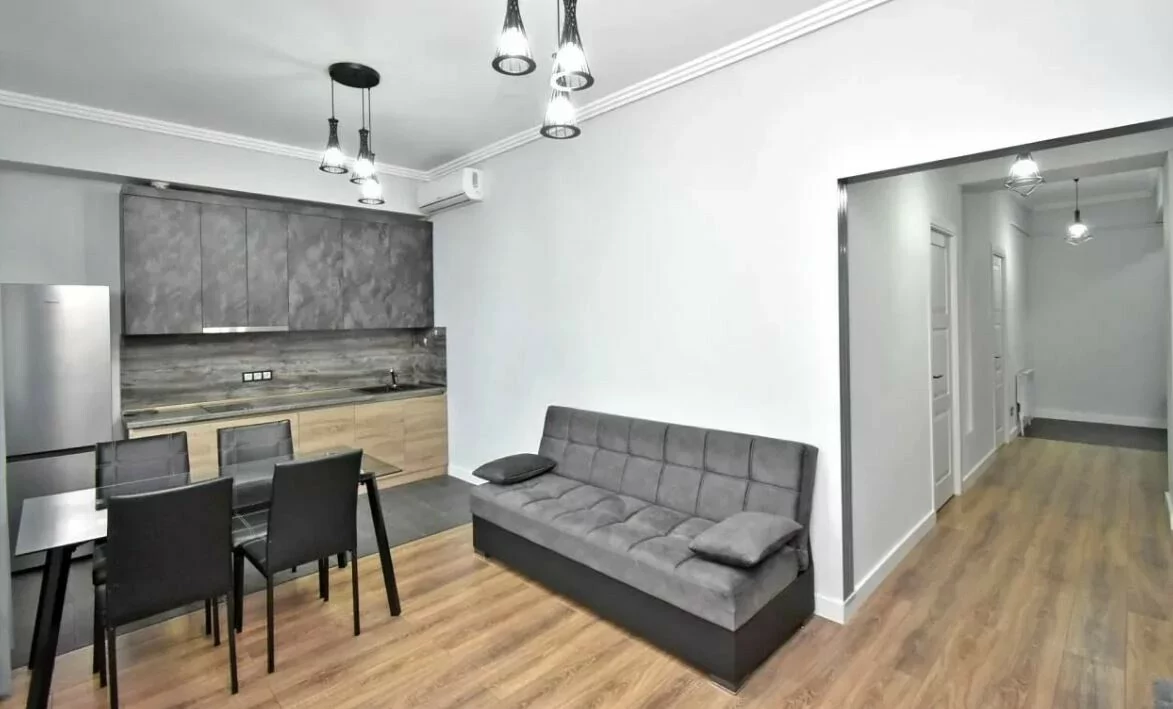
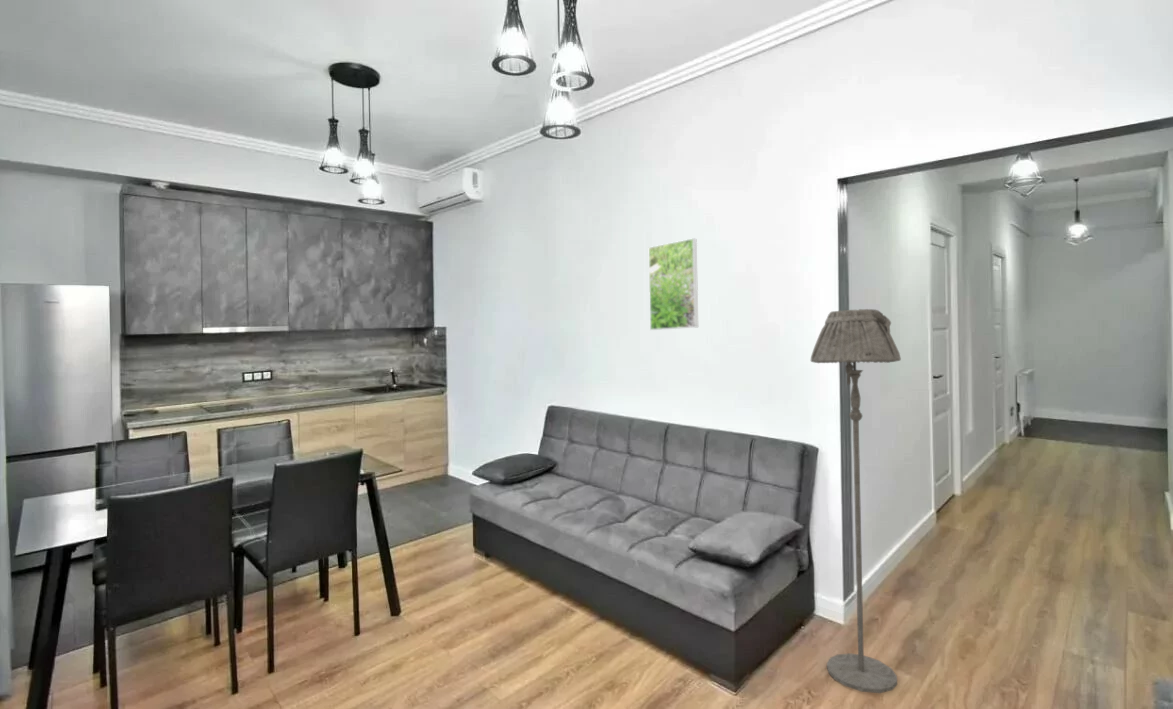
+ floor lamp (857, 492)
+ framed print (672, 285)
